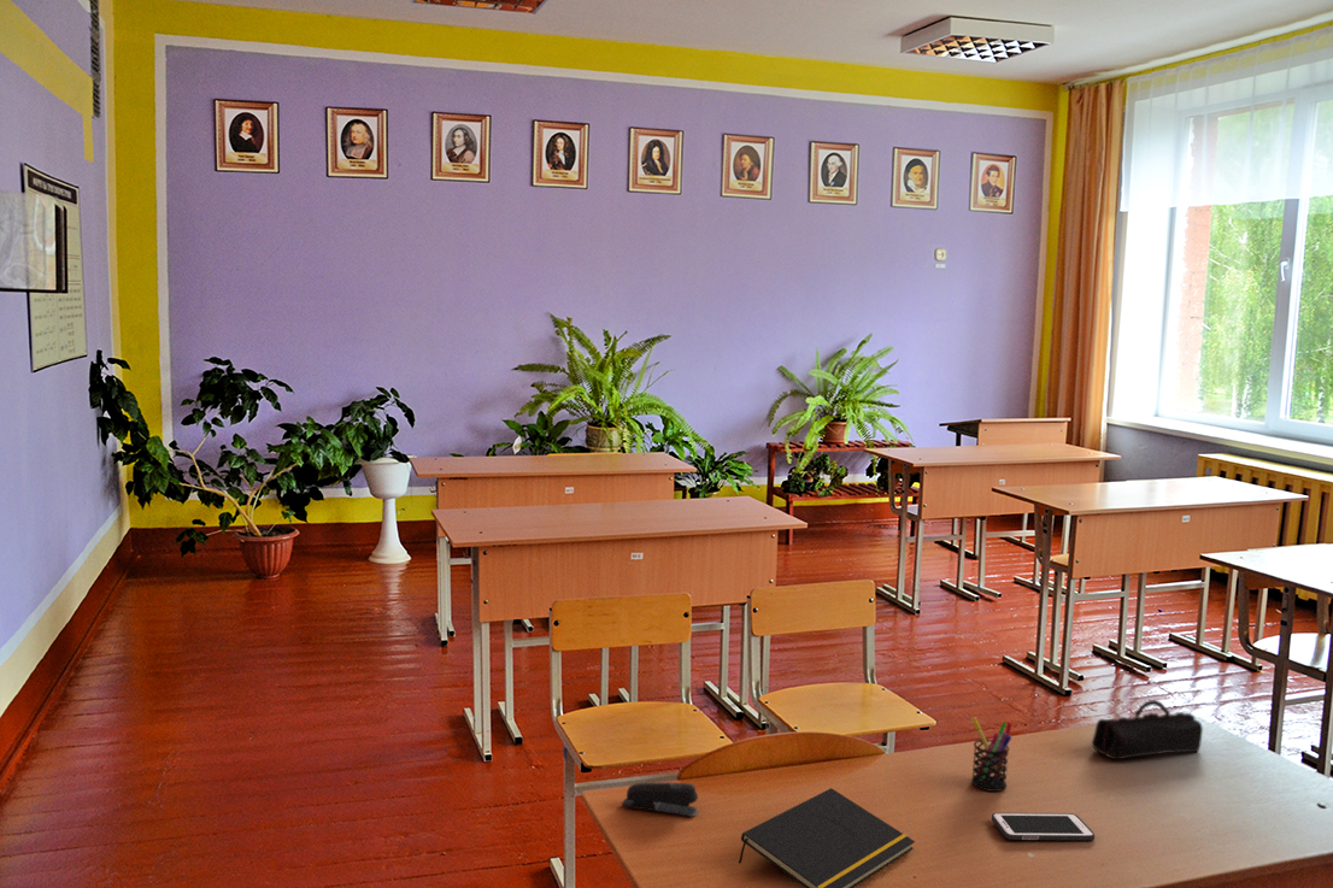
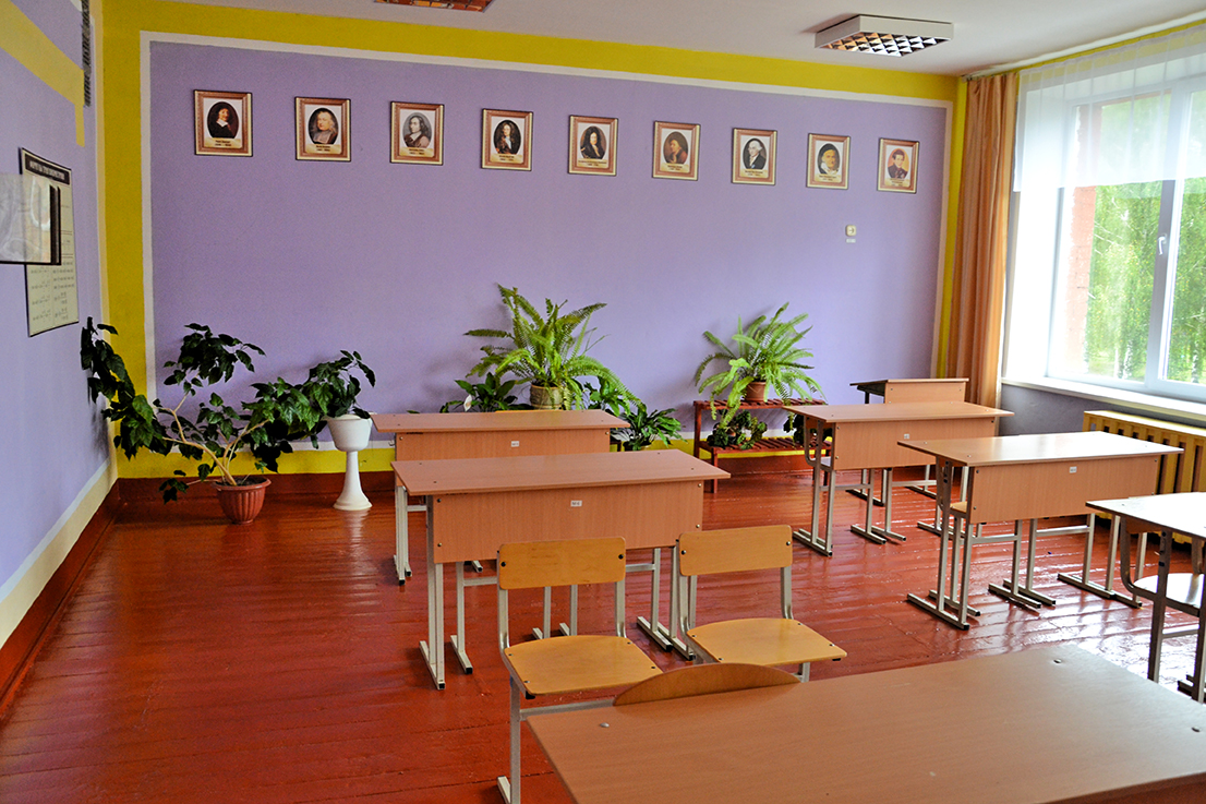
- pen holder (994, 749)
- stapler (659, 794)
- cell phone (1041, 827)
- notepad (829, 840)
- pencil case (1149, 725)
